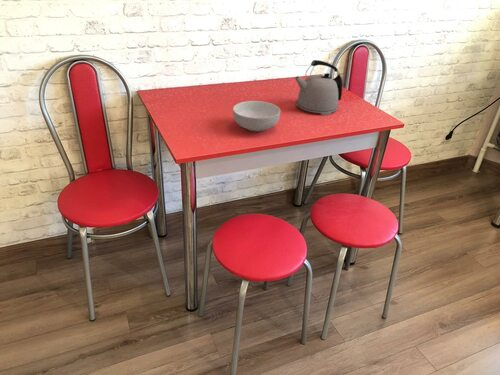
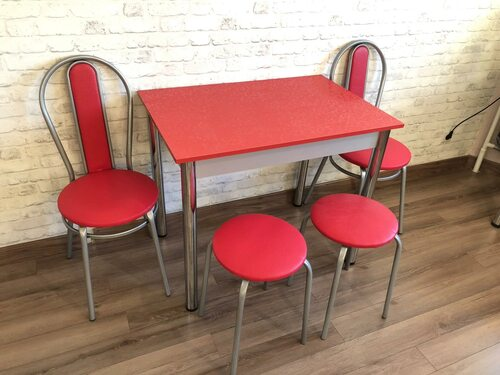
- kettle (318, 84)
- cereal bowl (256, 117)
